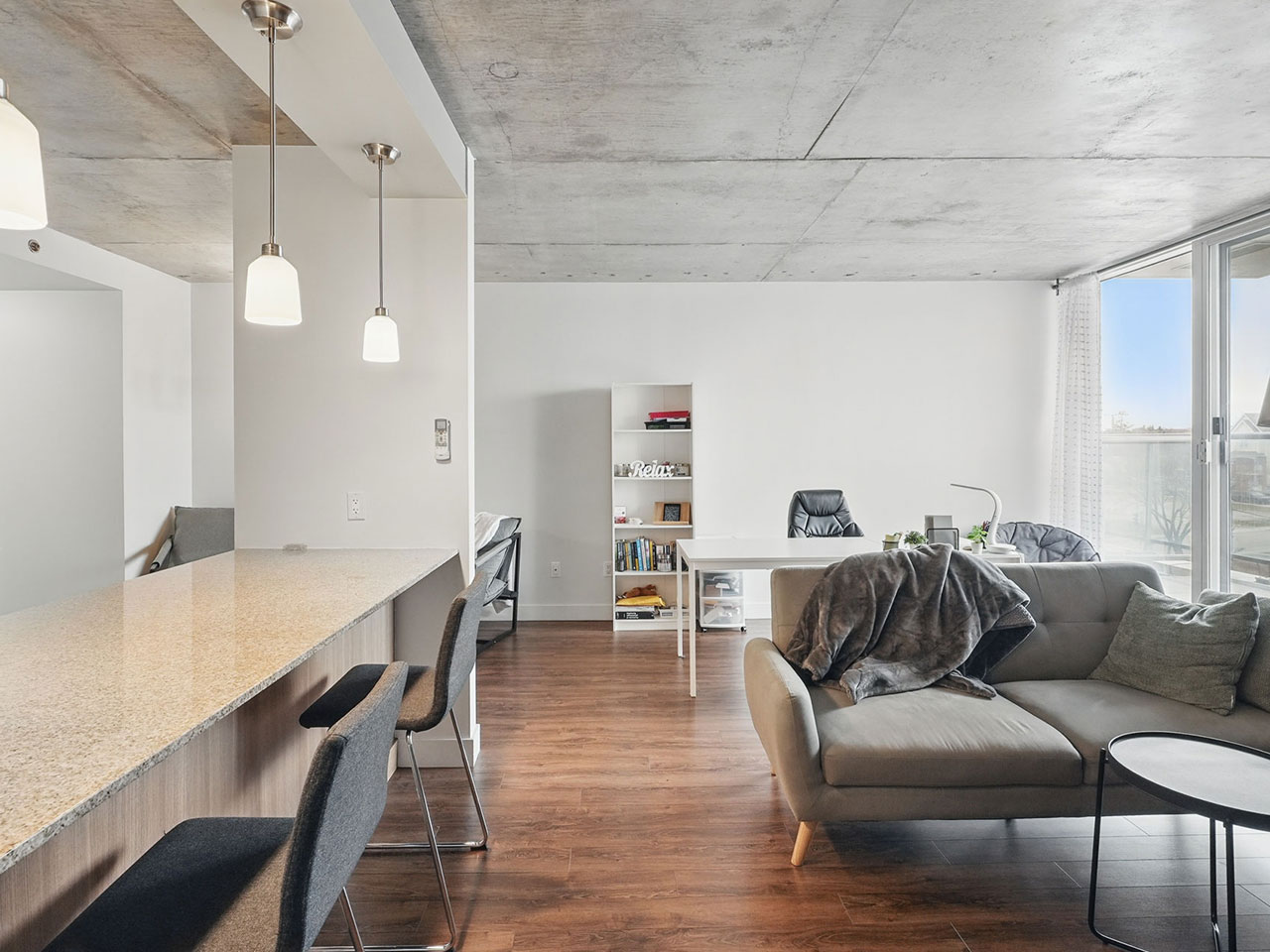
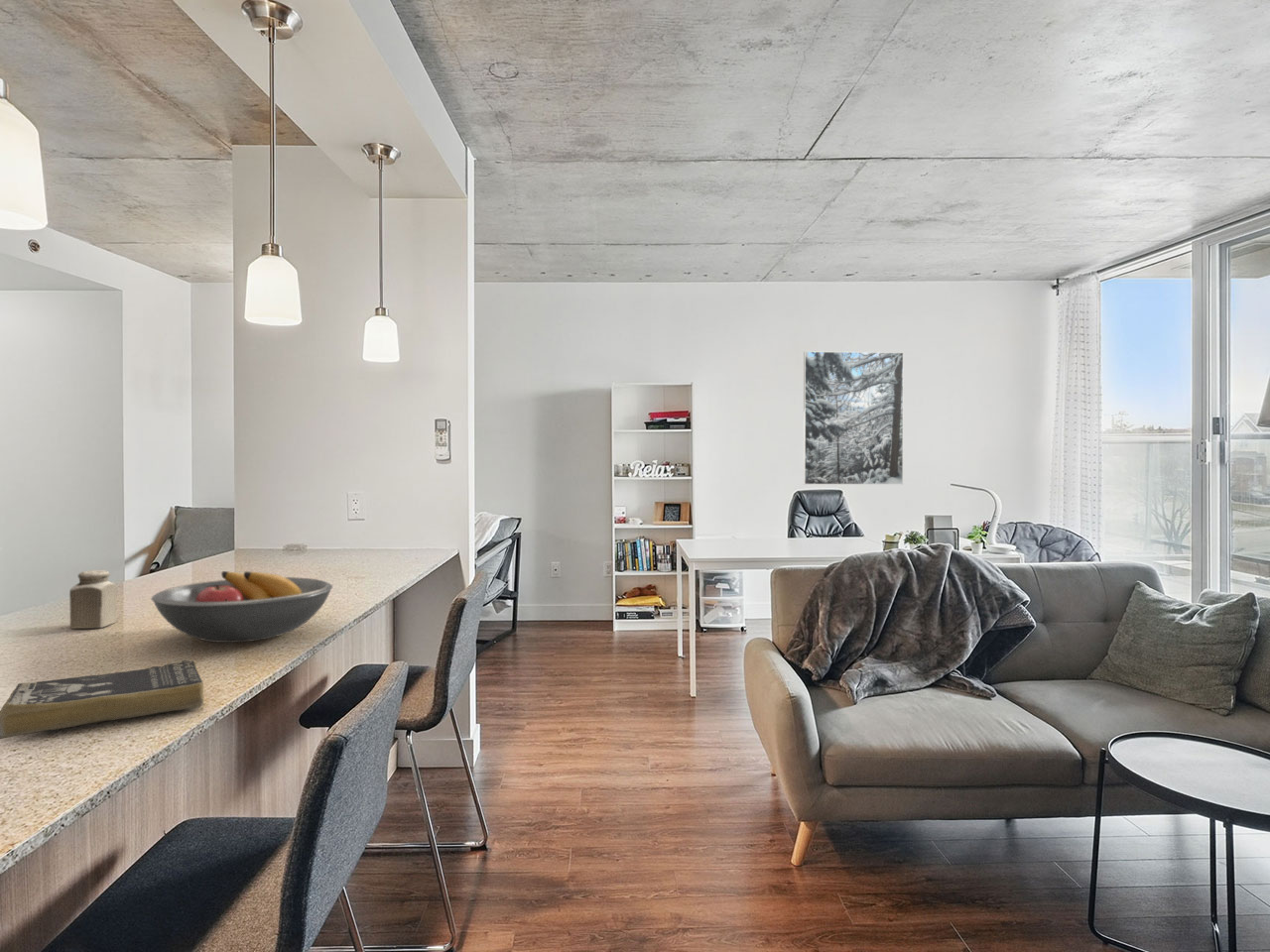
+ book (107, 694)
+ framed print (853, 417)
+ fruit bowl (246, 606)
+ salt shaker (93, 598)
